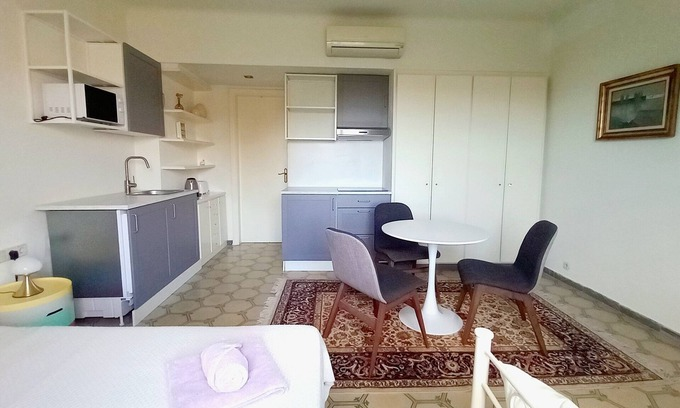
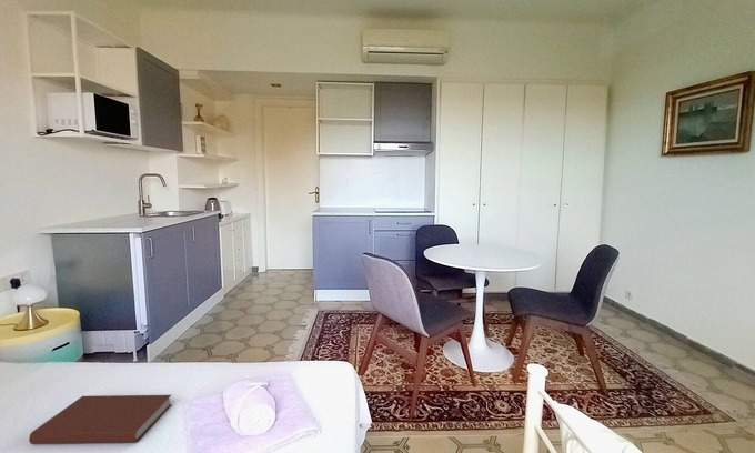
+ book (107, 417)
